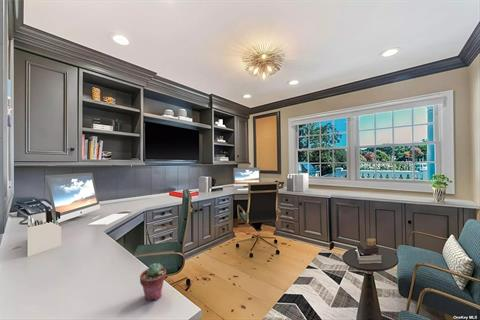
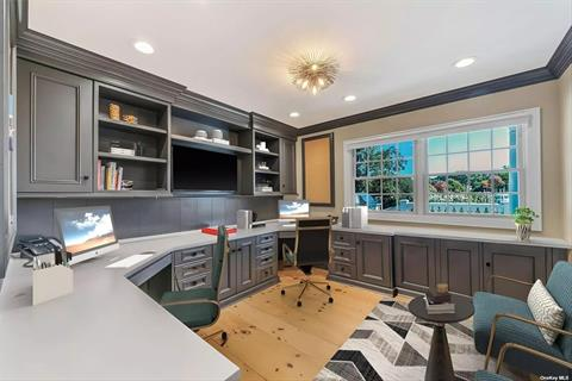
- potted succulent (153, 279)
